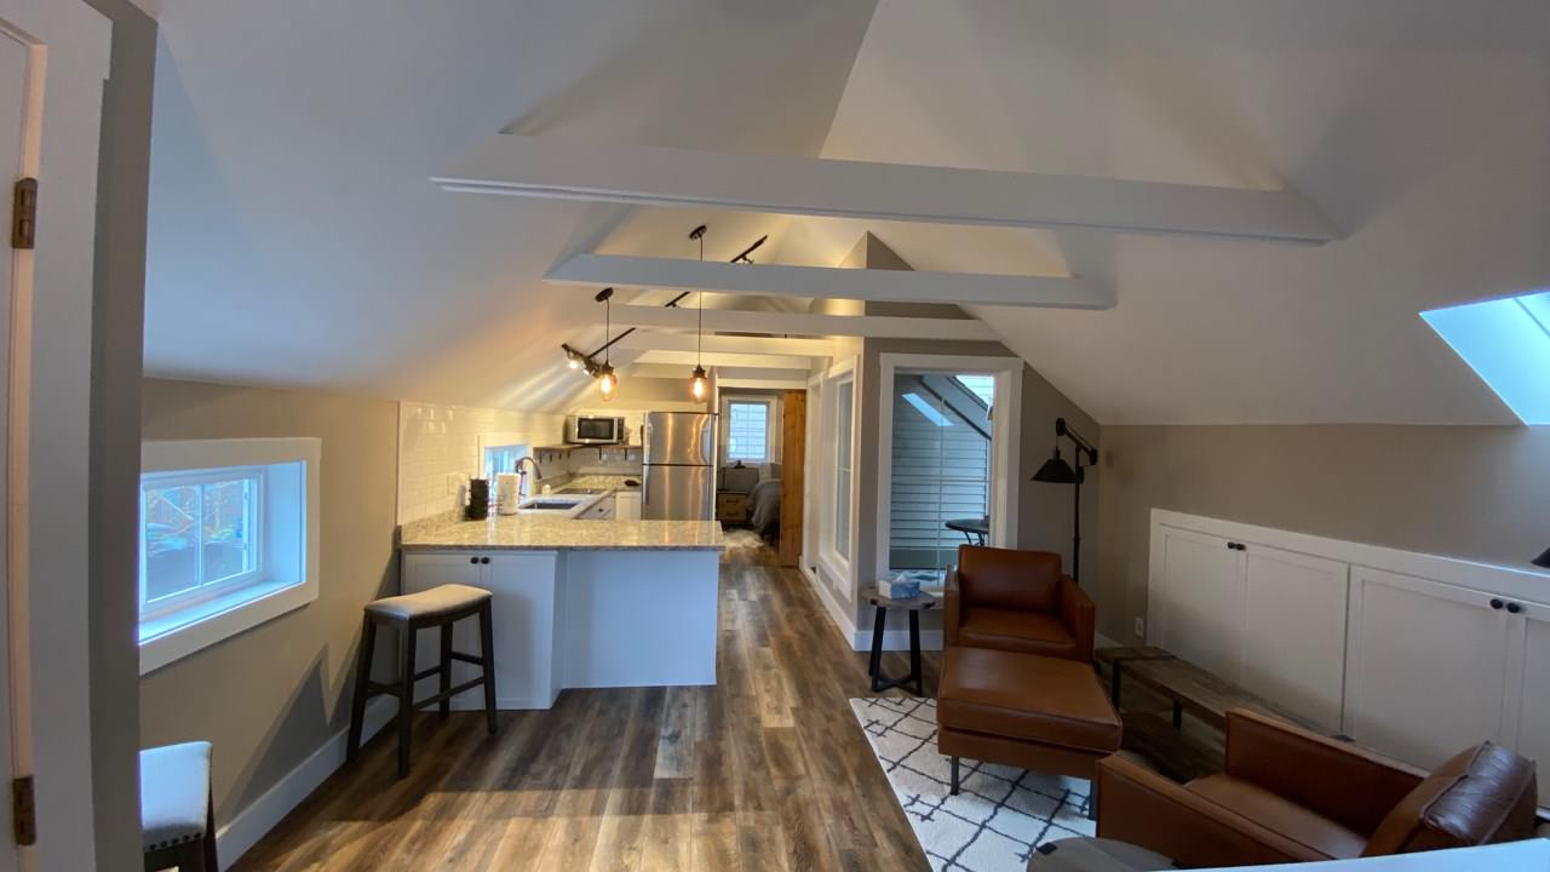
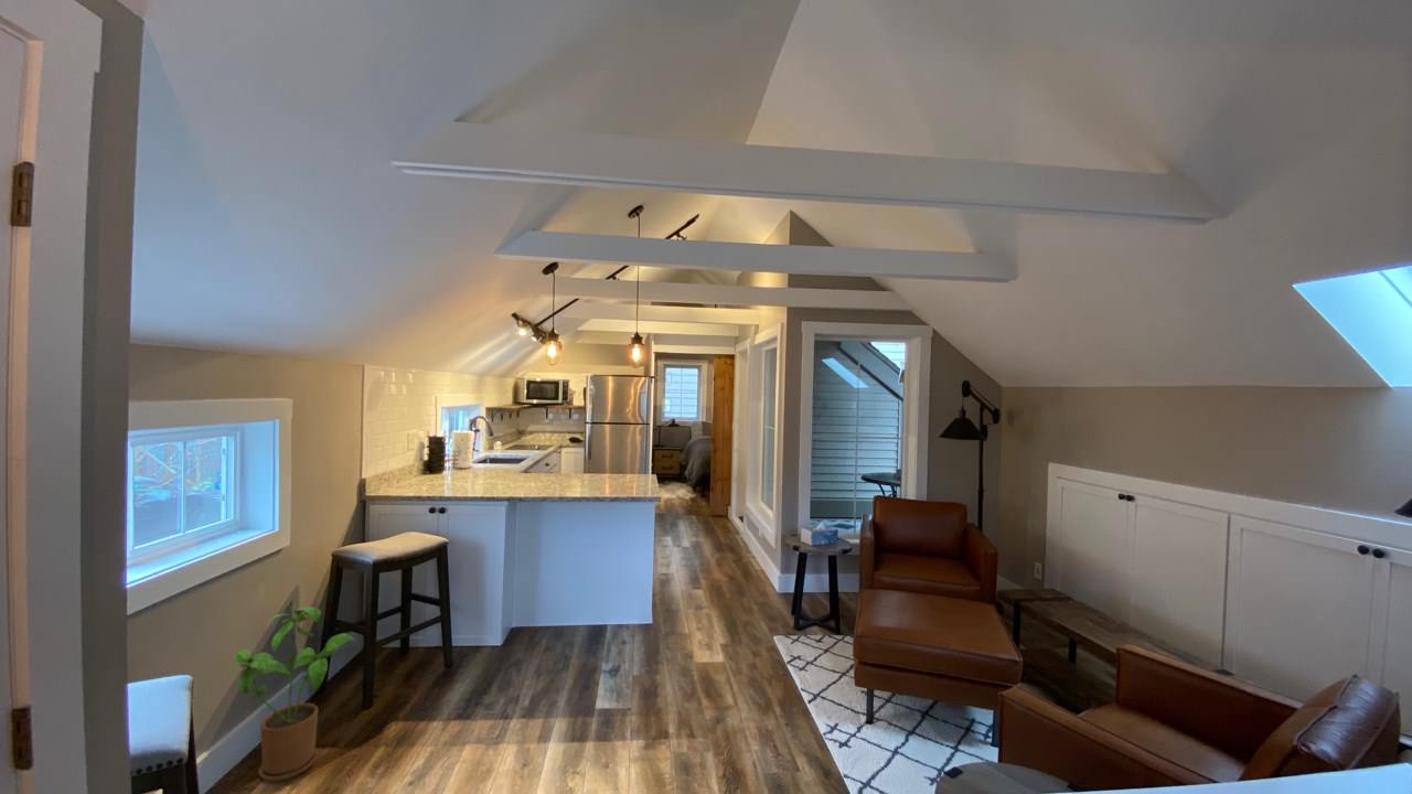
+ house plant (299, 688)
